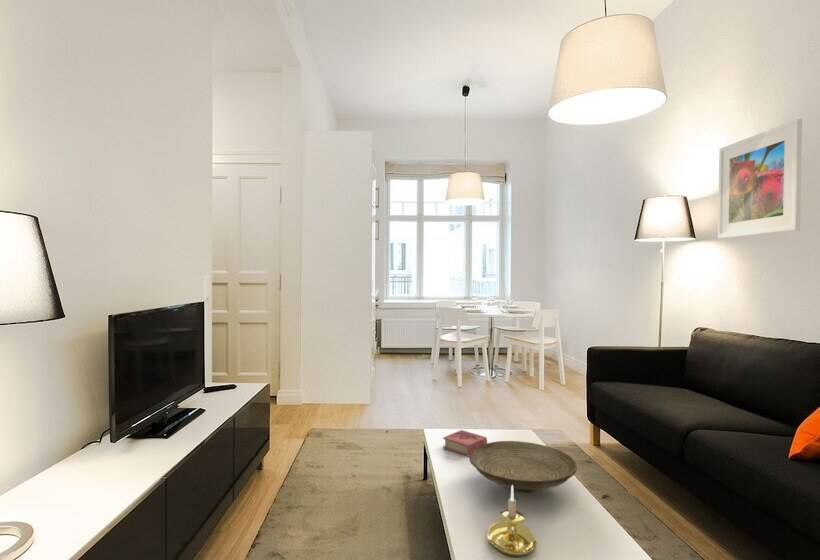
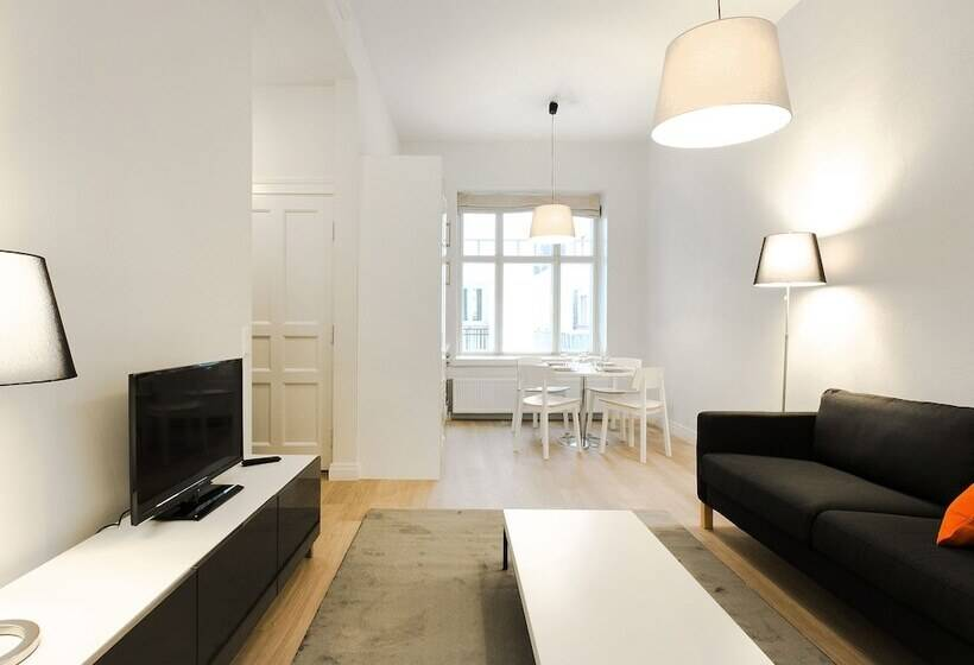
- candle holder (512, 516)
- book (465, 442)
- decorative bowl (521, 471)
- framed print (755, 185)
